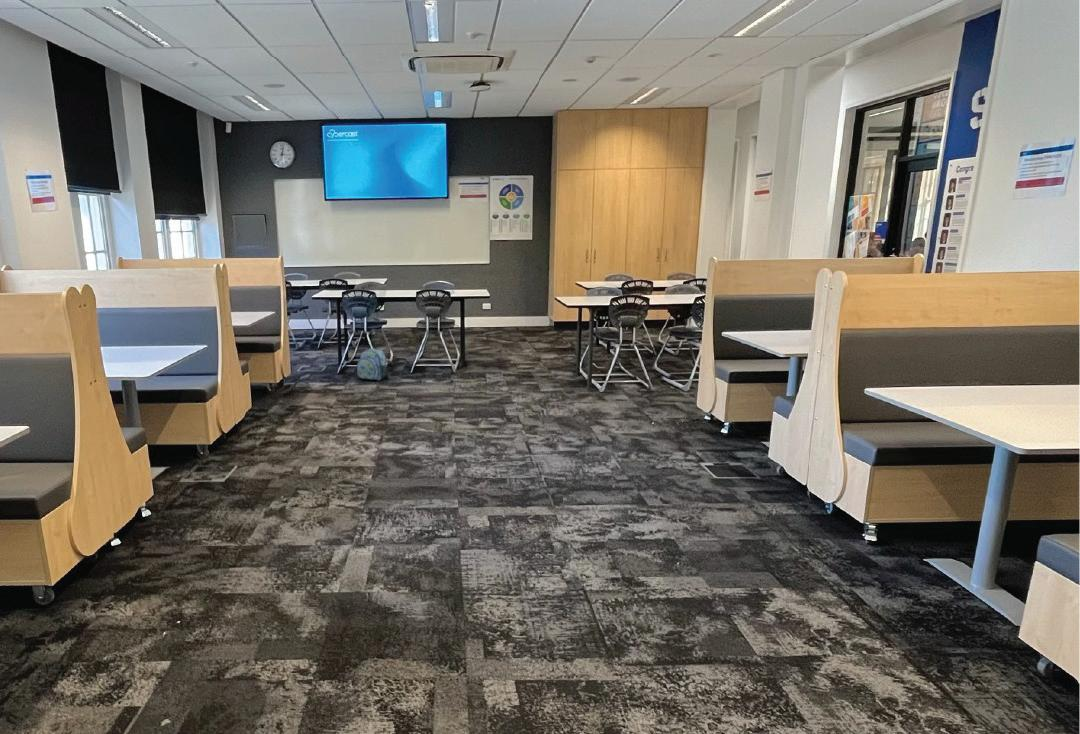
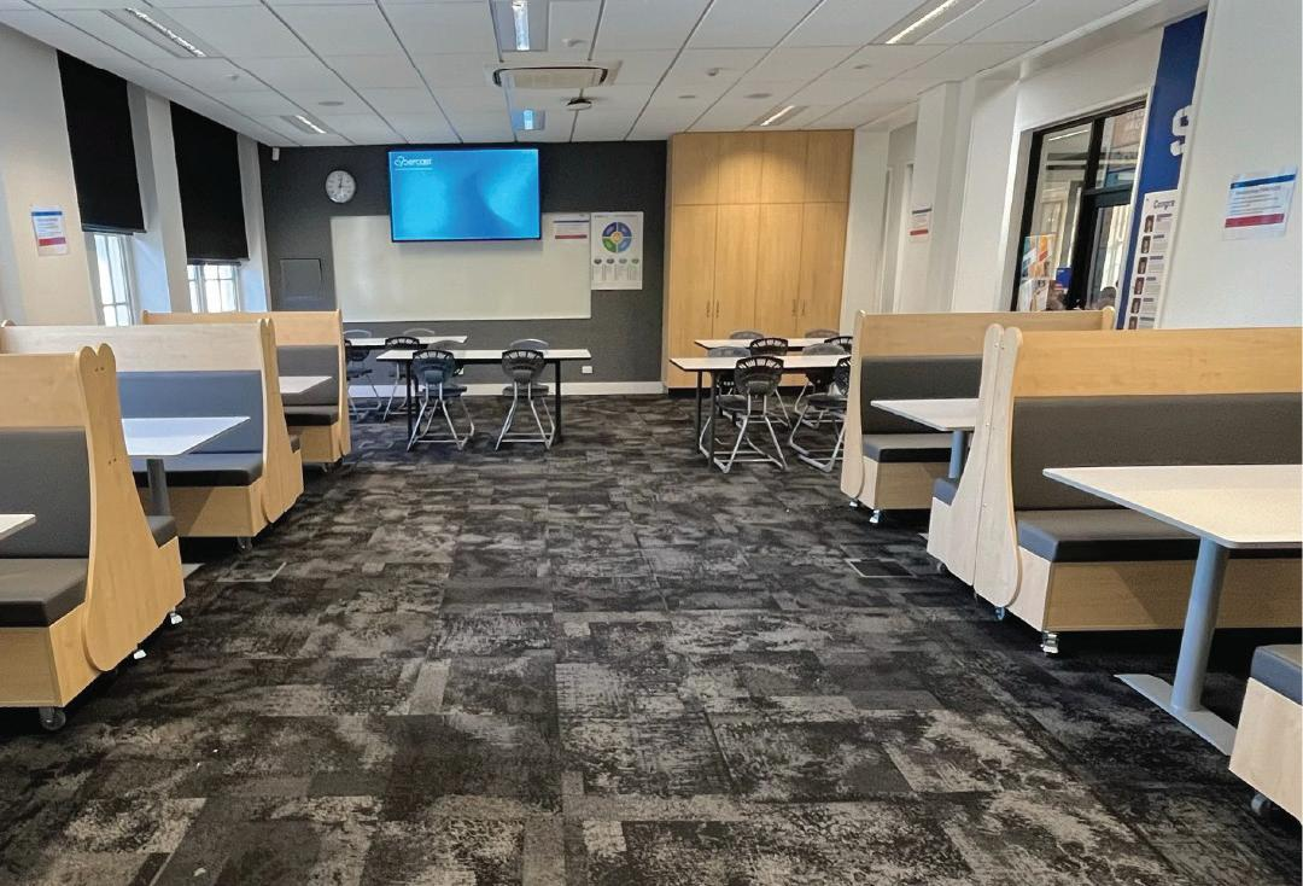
- backpack (371, 364)
